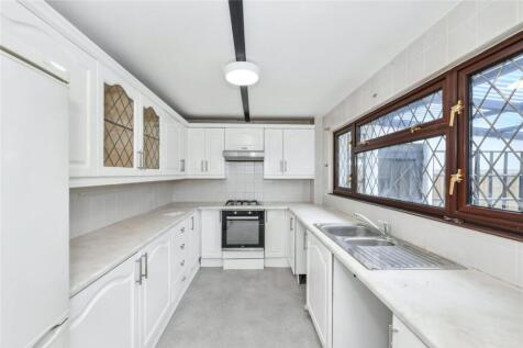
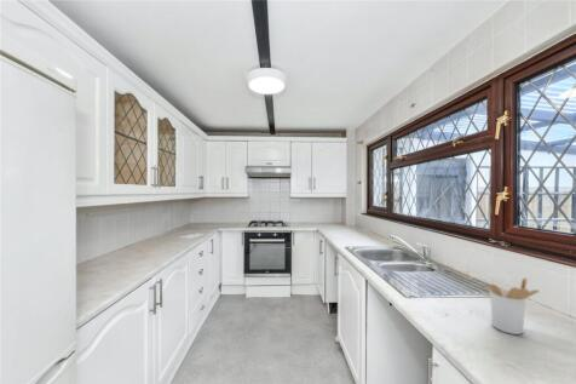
+ utensil holder (512, 305)
